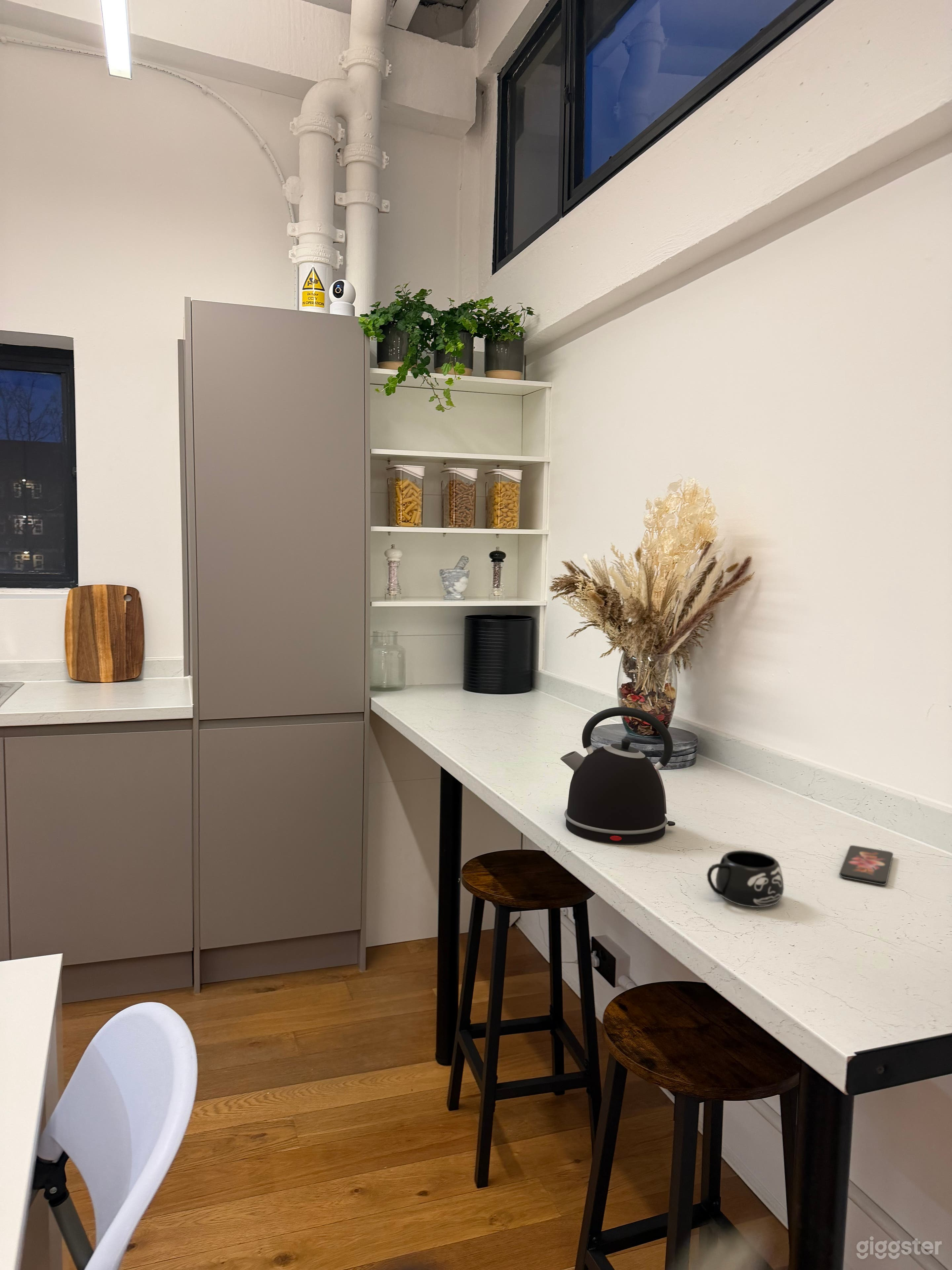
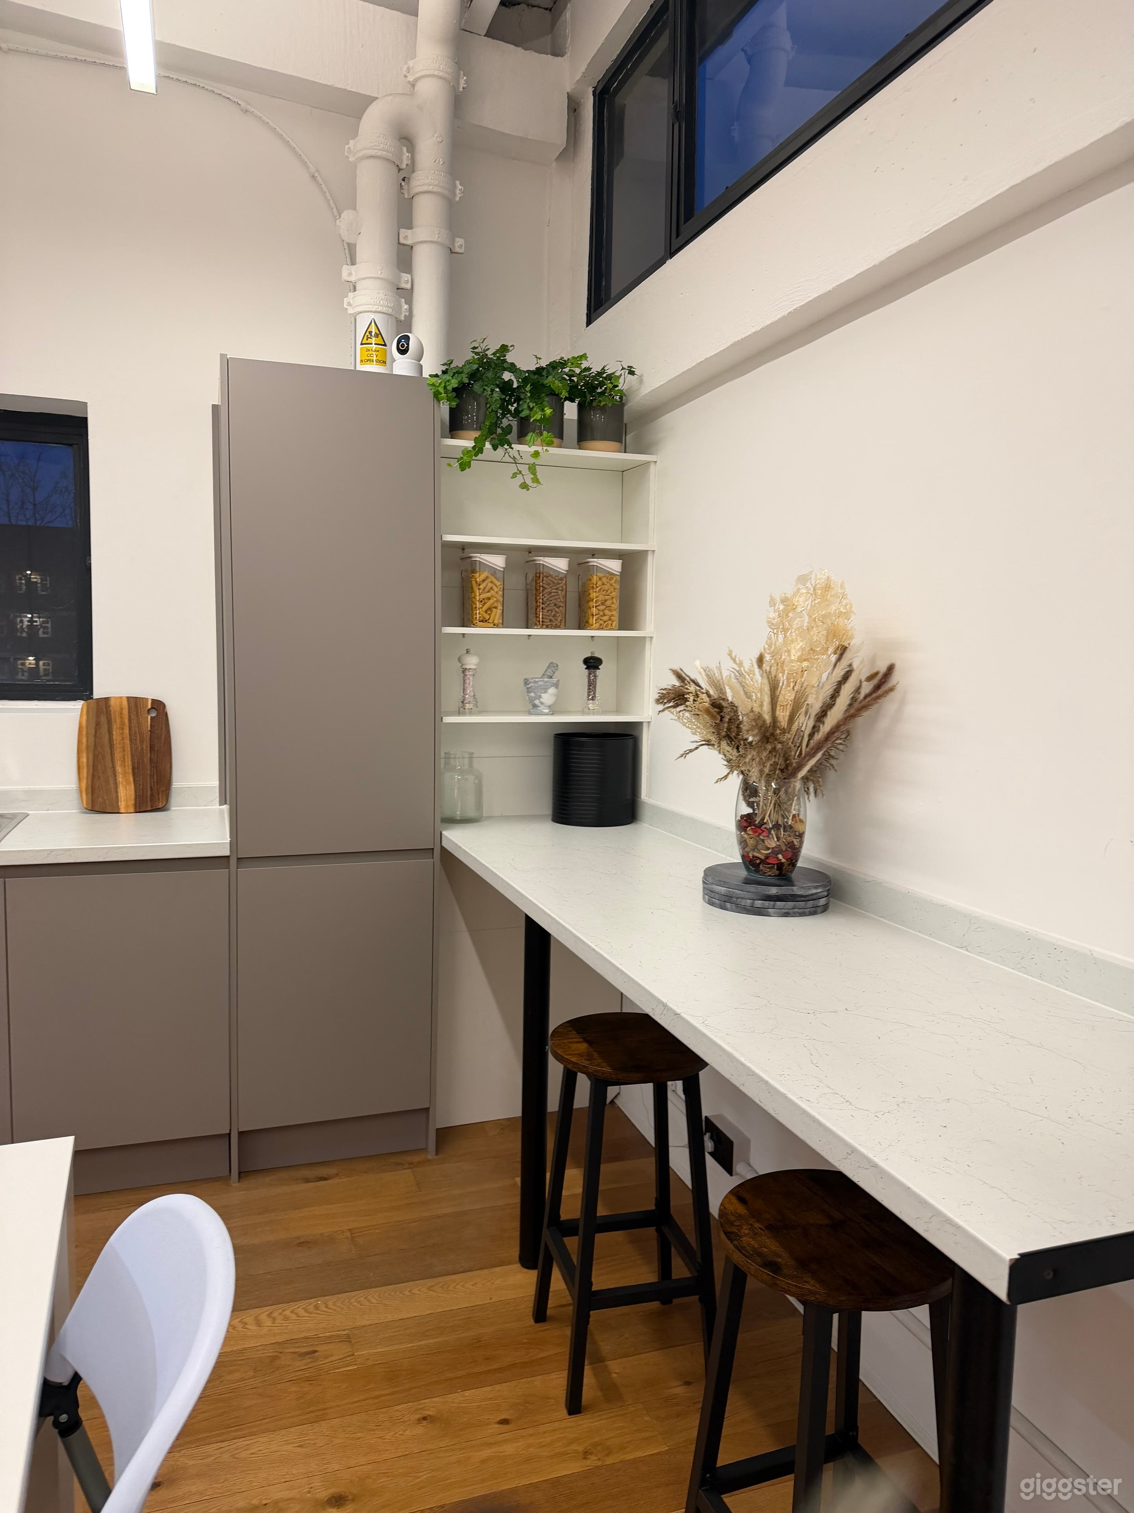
- mug (742, 879)
- kettle (618, 767)
- smartphone (867, 864)
